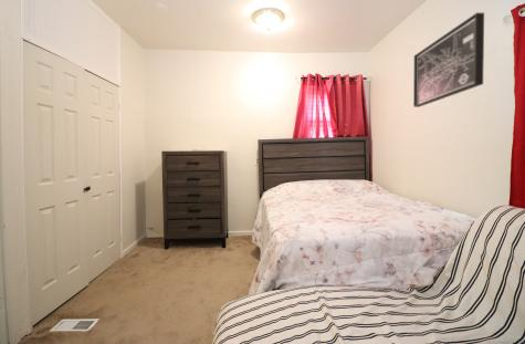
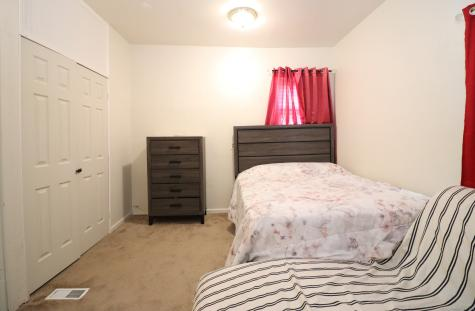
- wall art (442, 67)
